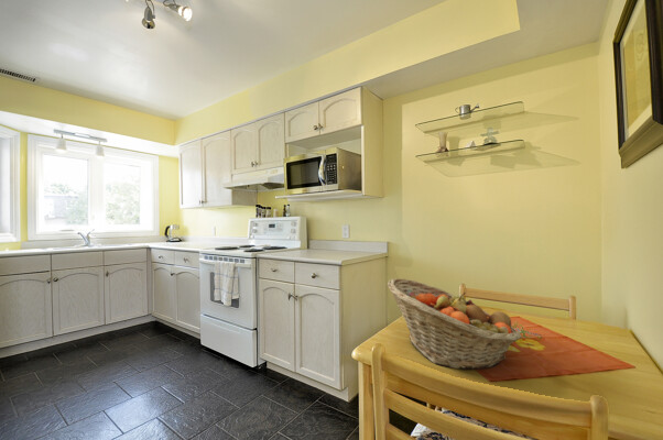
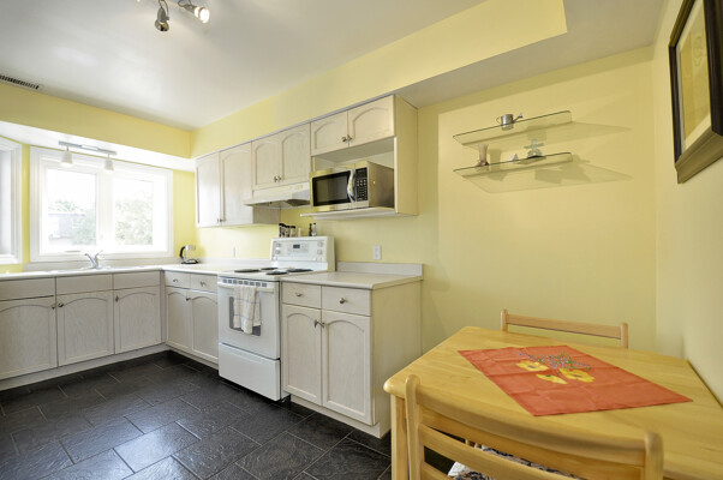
- fruit basket (446, 315)
